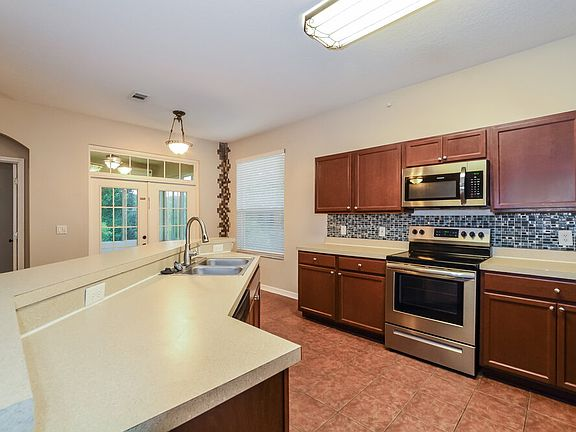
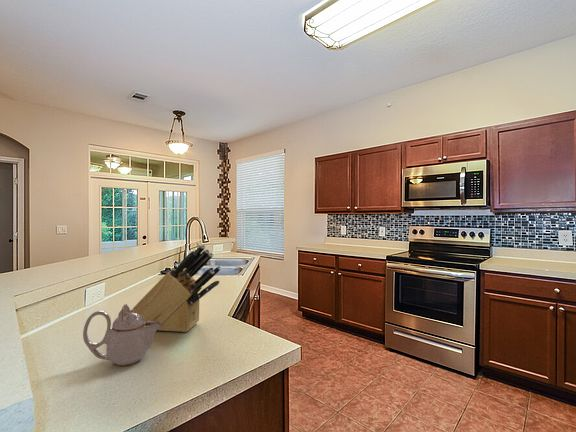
+ knife block (172, 285)
+ teapot (124, 333)
